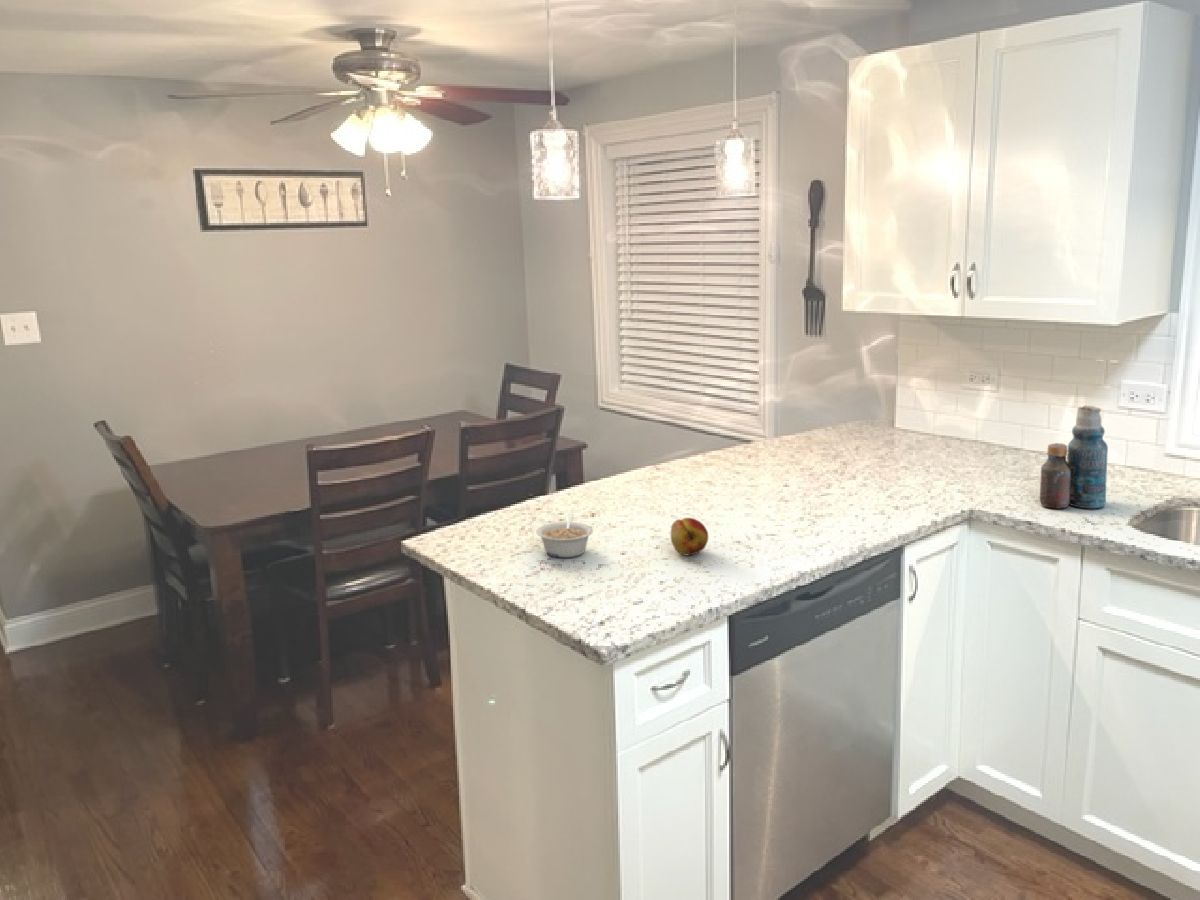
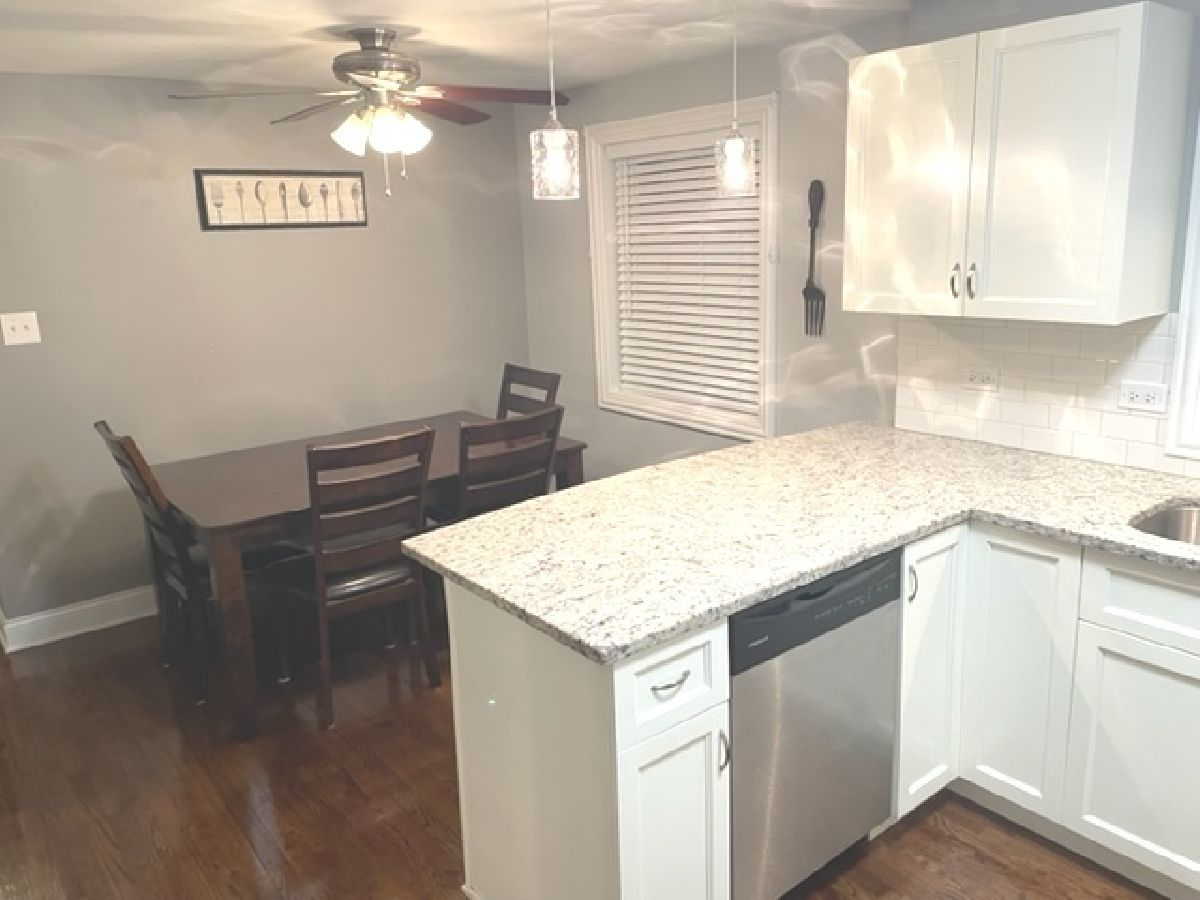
- legume (563, 538)
- fruit (689, 535)
- bottle (1076, 456)
